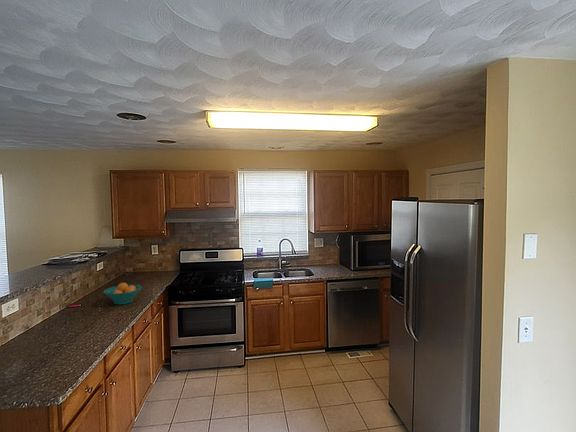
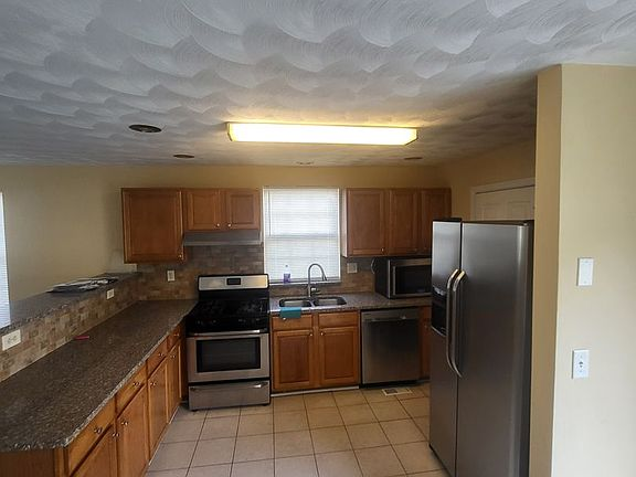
- fruit bowl (123, 292)
